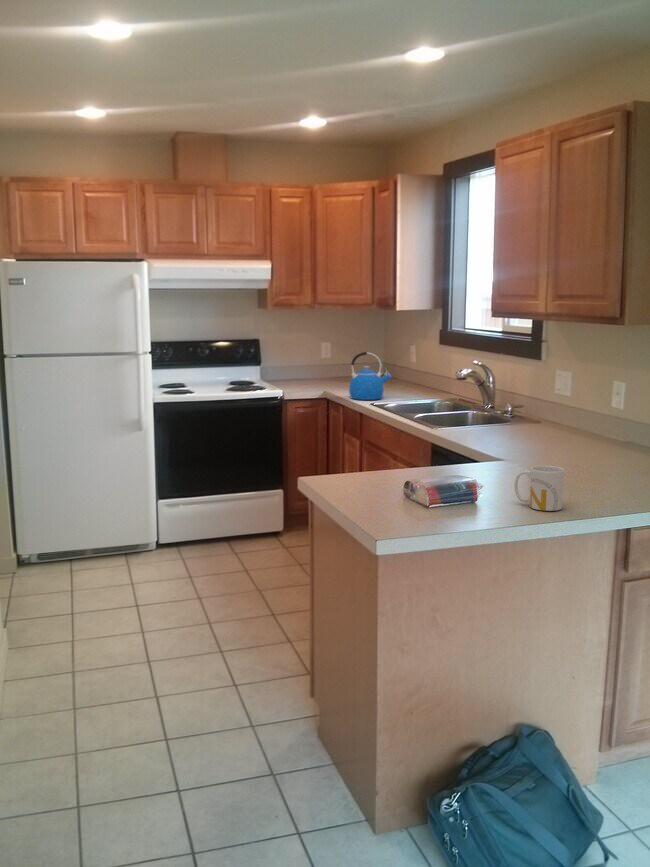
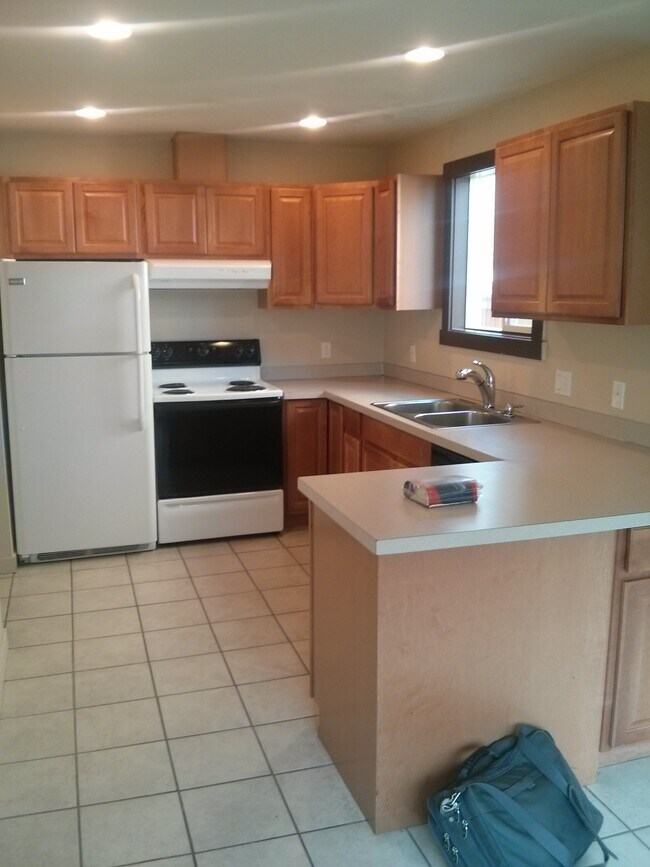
- mug (540, 487)
- kettle (370, 375)
